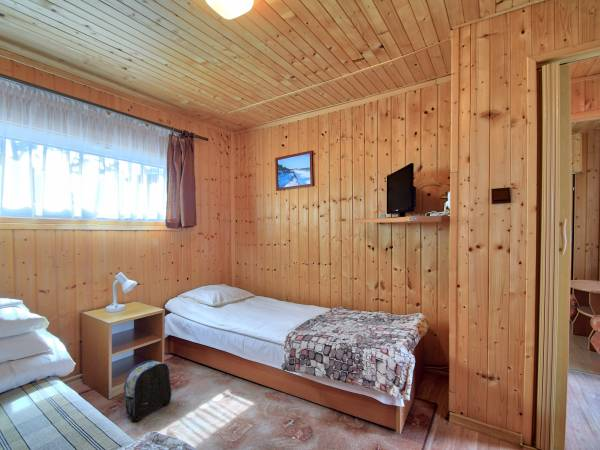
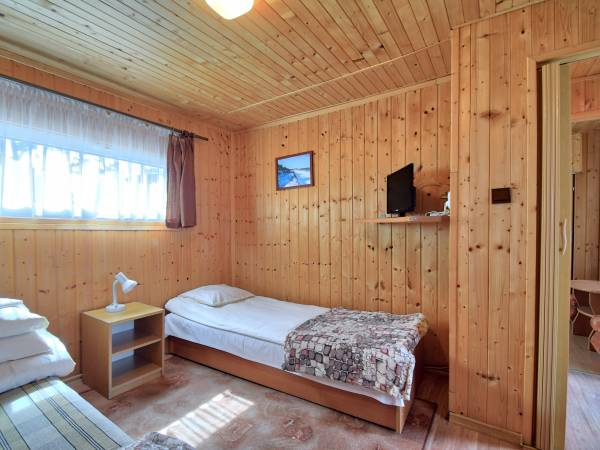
- backpack (146, 385)
